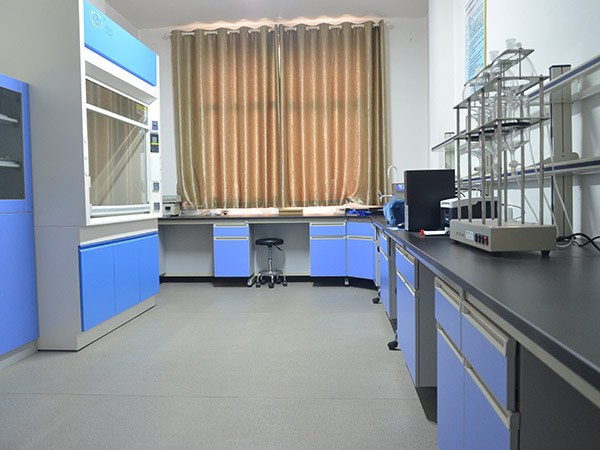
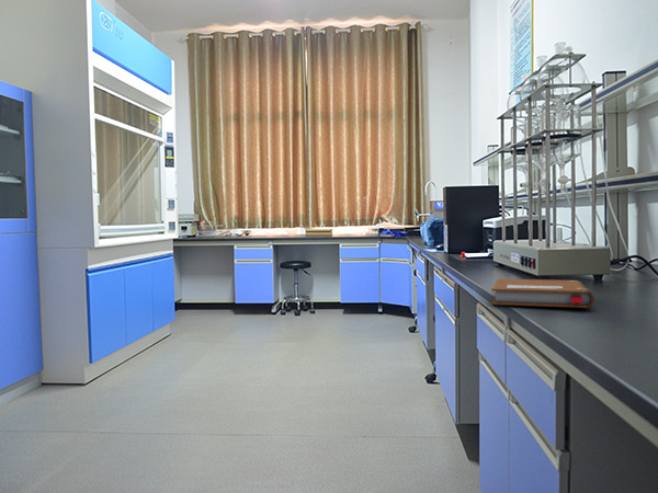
+ notebook (540, 291)
